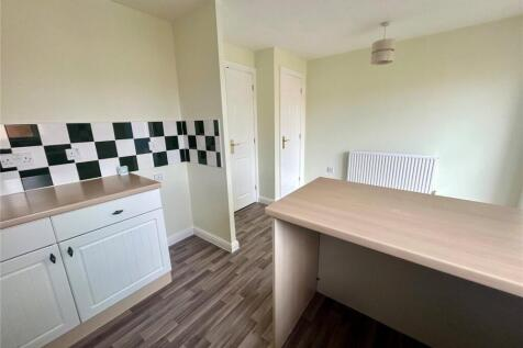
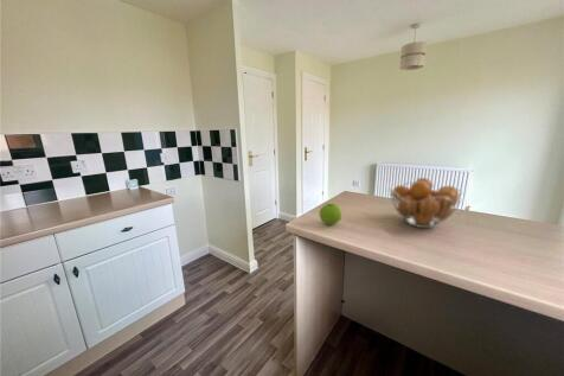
+ apple (329, 214)
+ fruit basket (422, 202)
